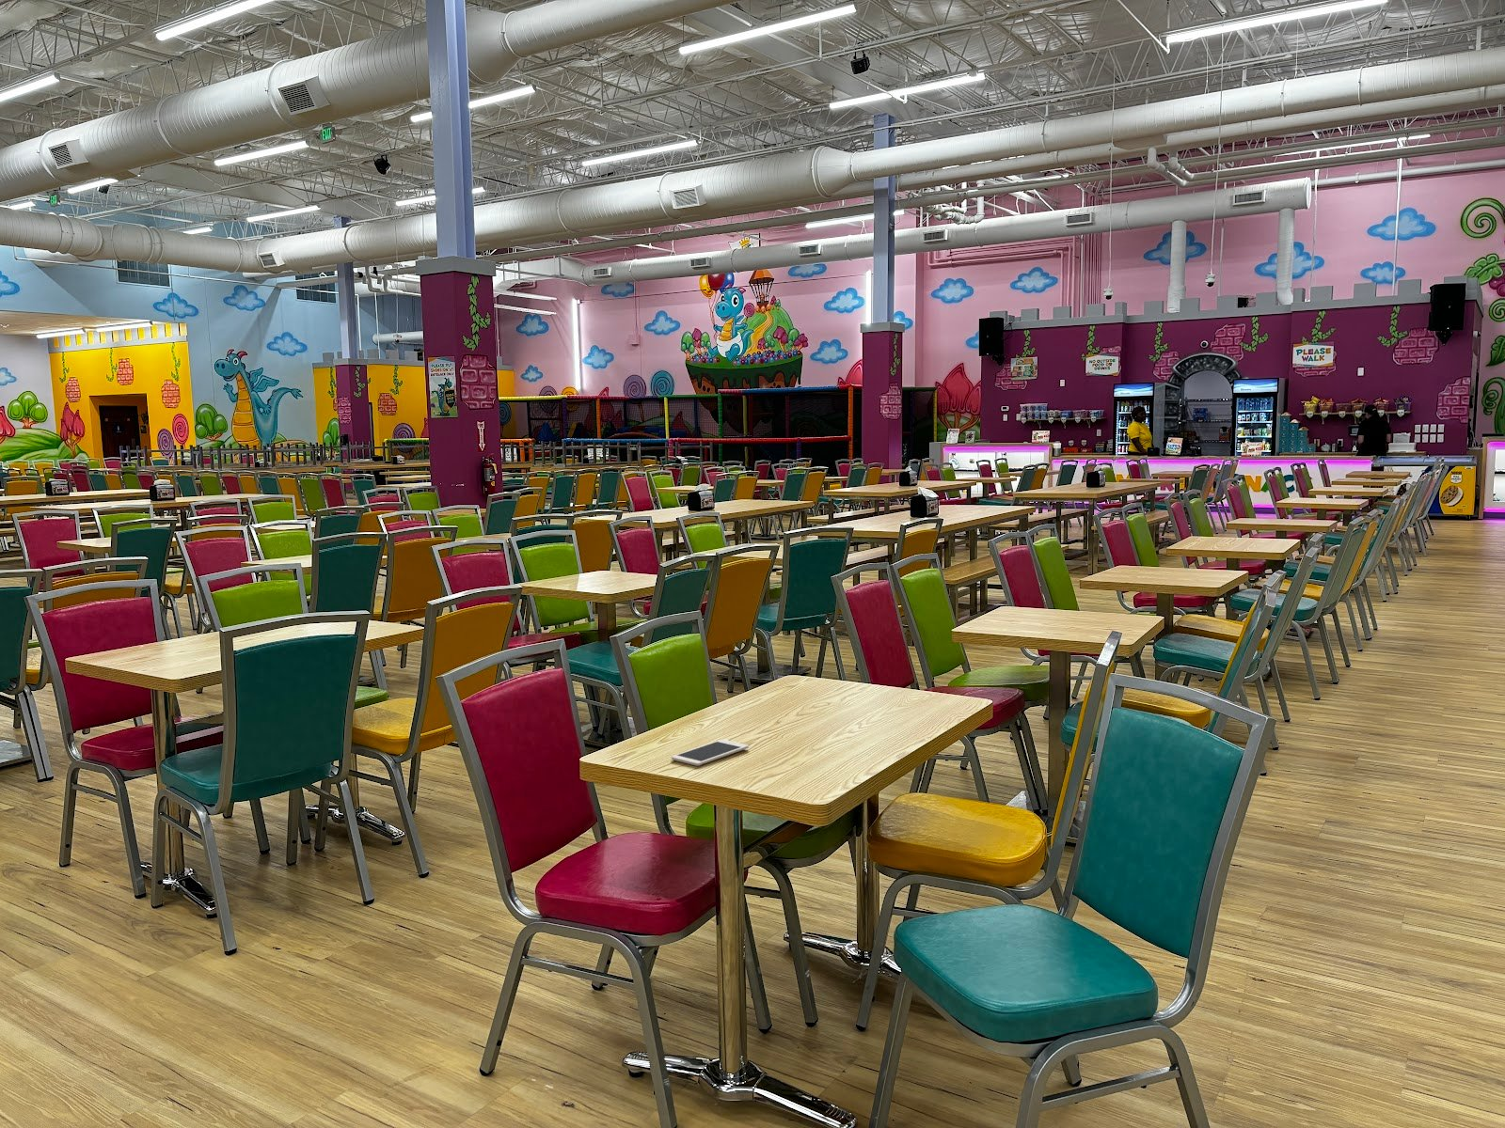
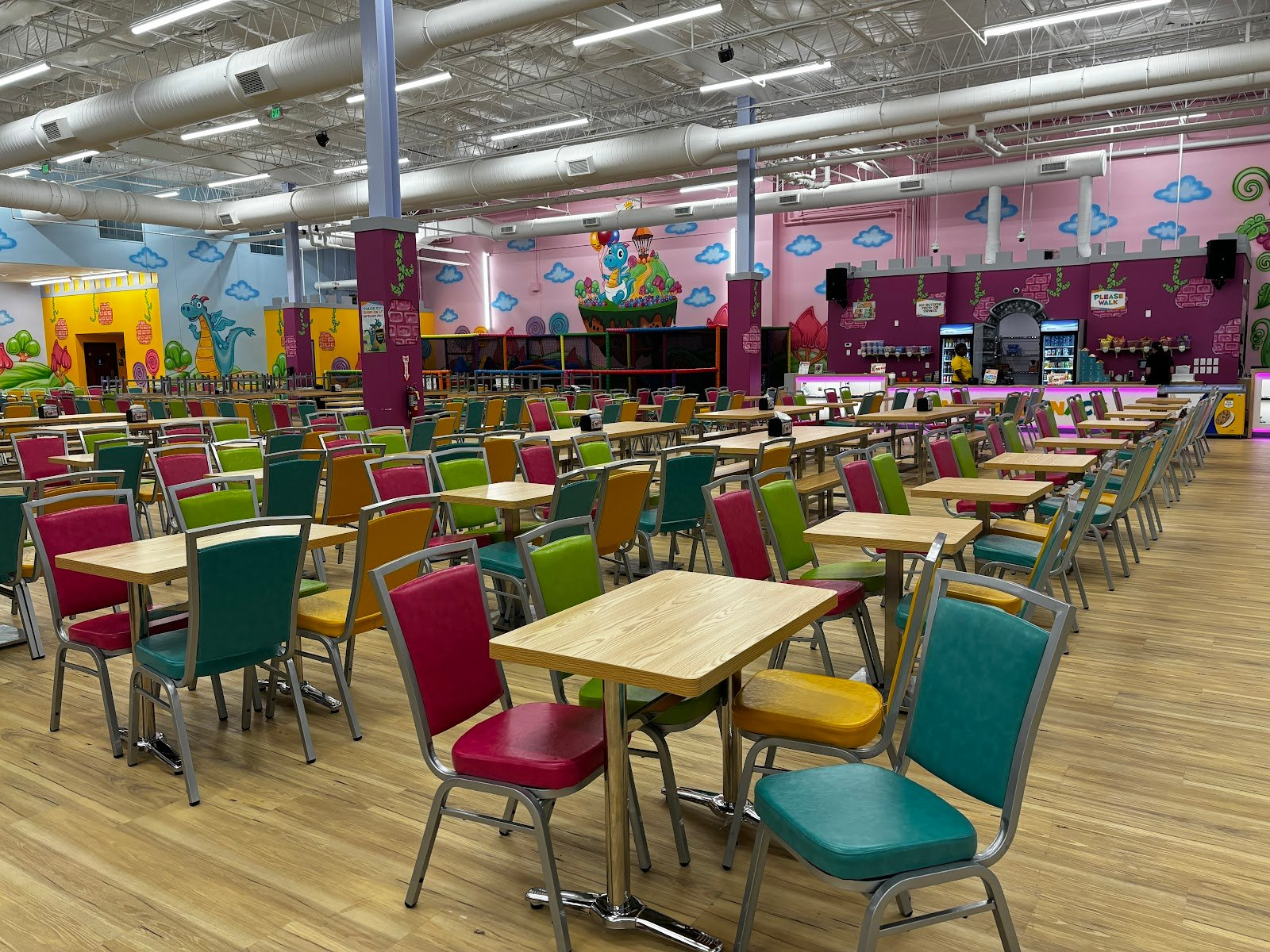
- cell phone (710, 752)
